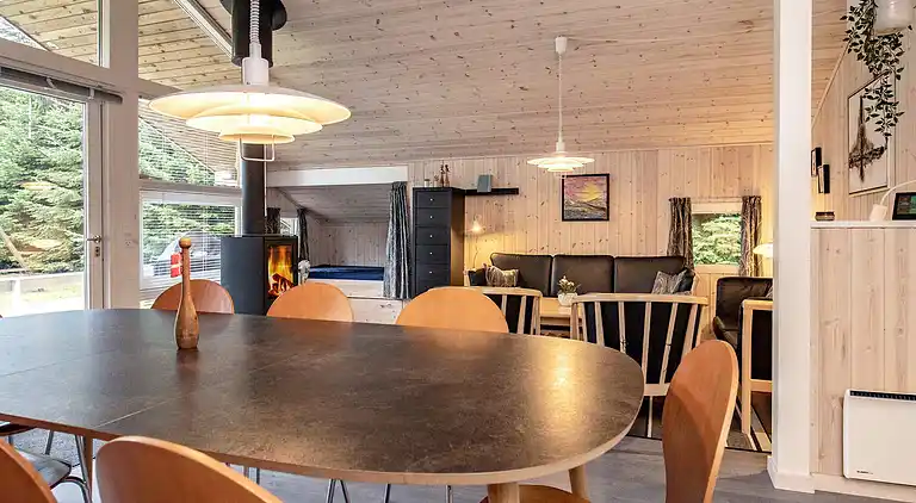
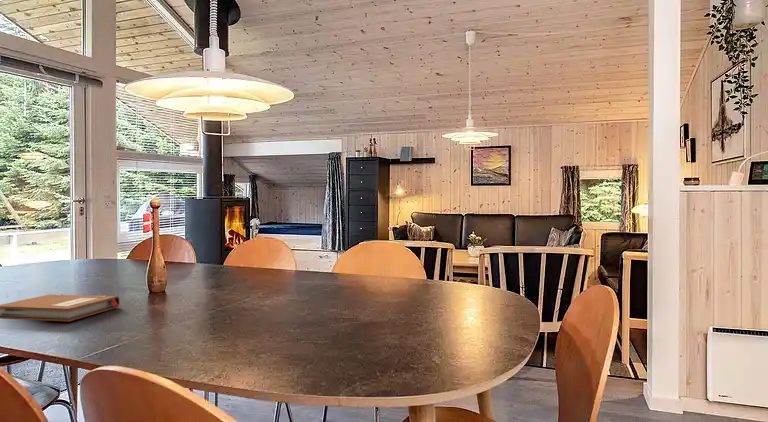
+ notebook (62, 306)
